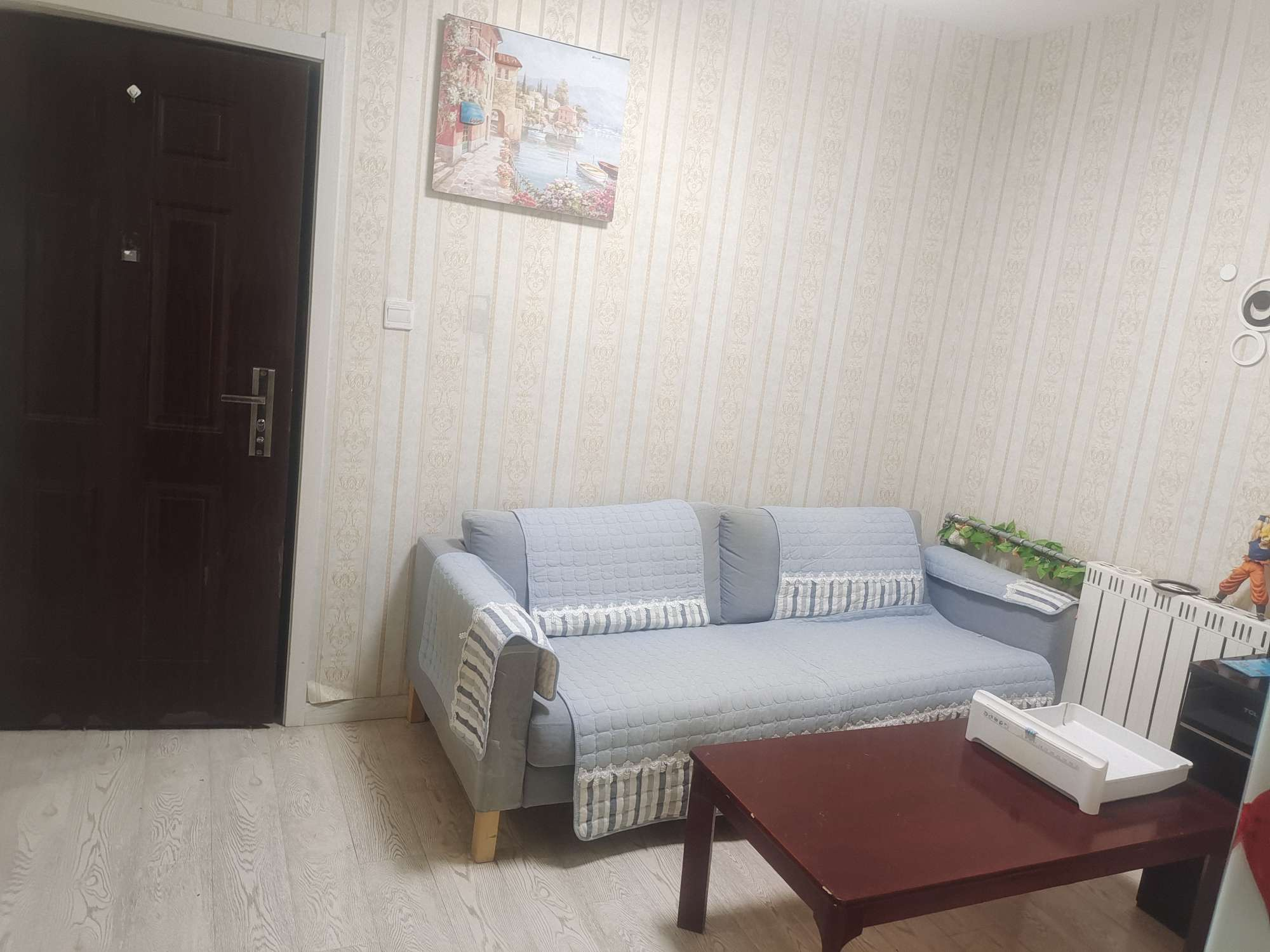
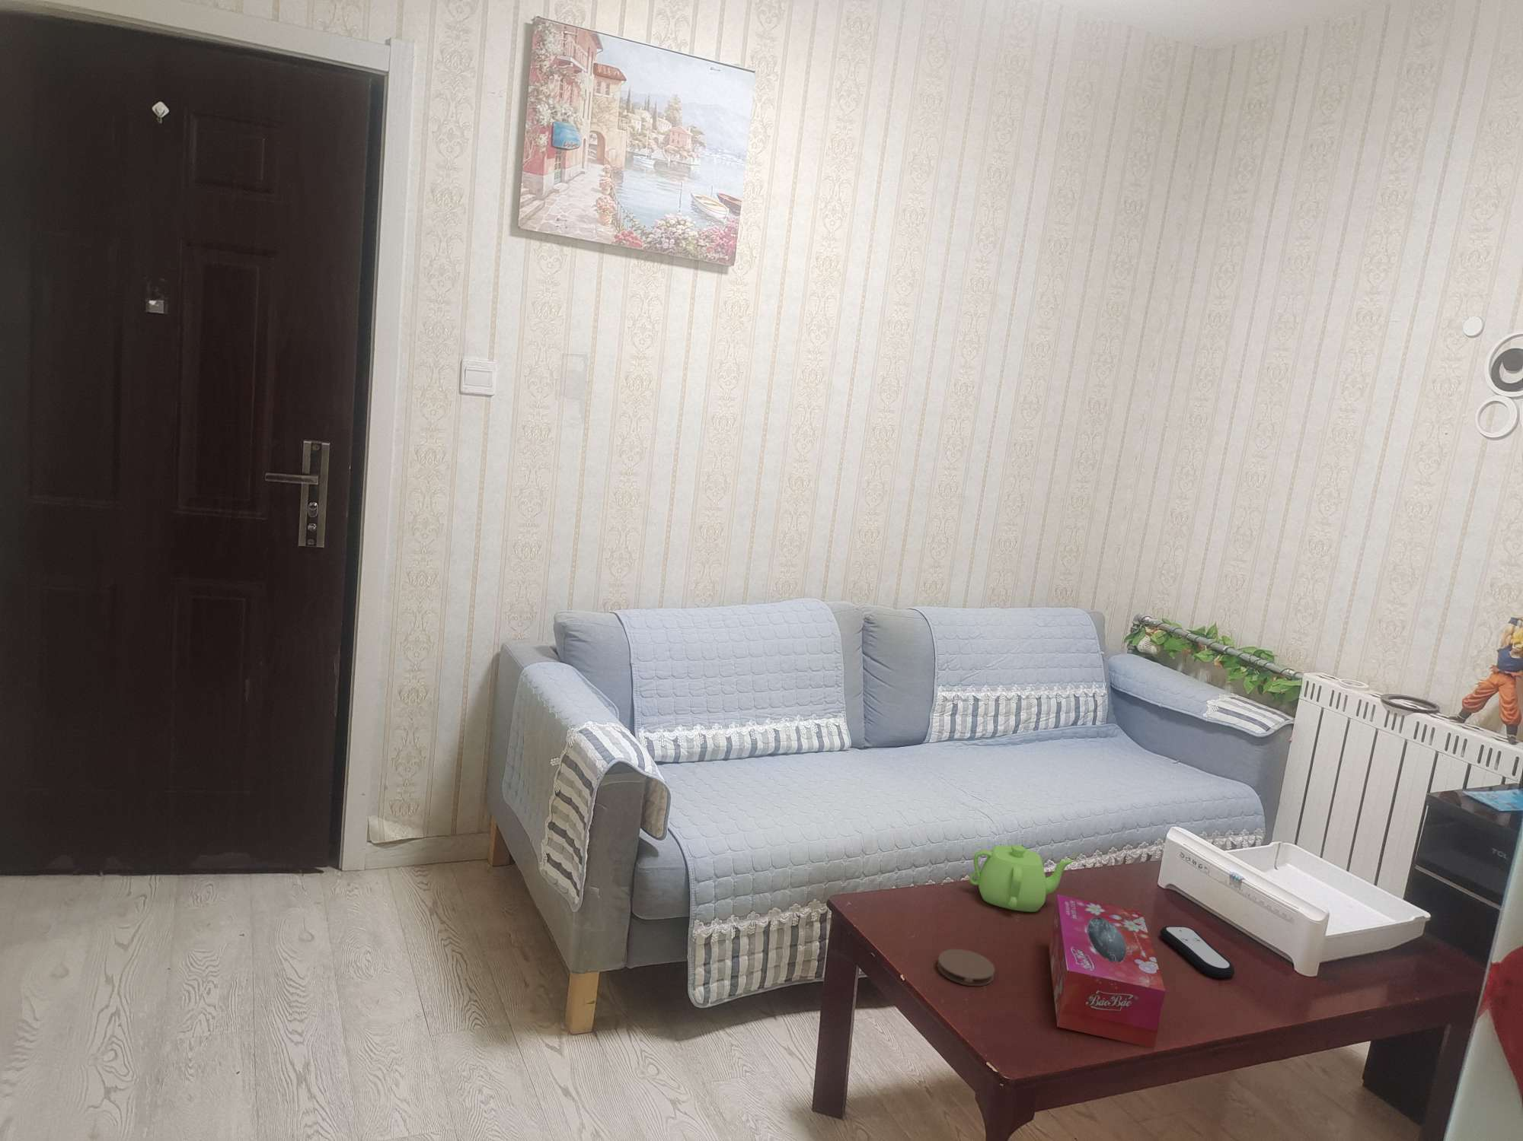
+ coaster (965, 967)
+ remote control (1198, 950)
+ tissue box (1102, 965)
+ teapot (1021, 874)
